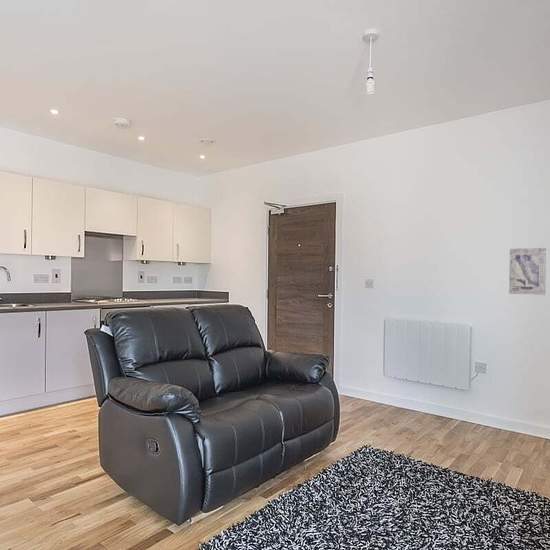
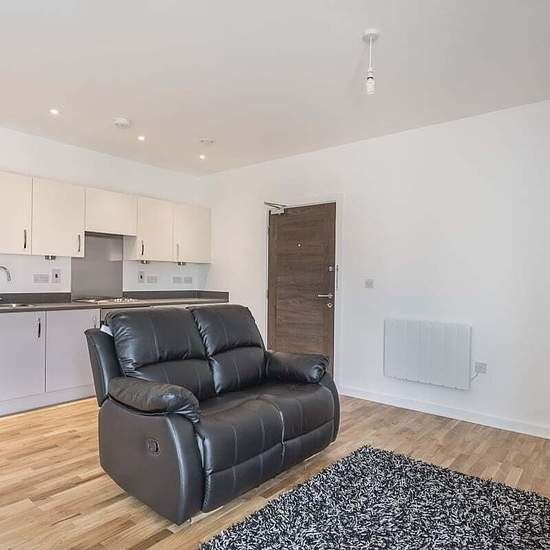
- wall art (527, 271)
